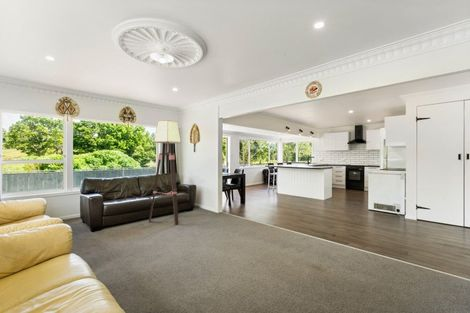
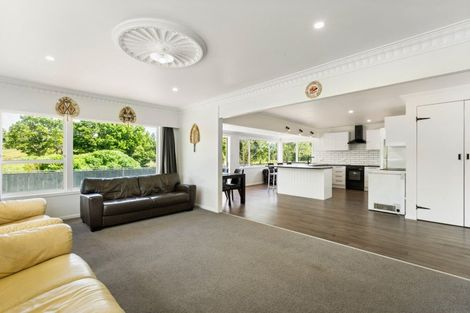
- floor lamp (171, 170)
